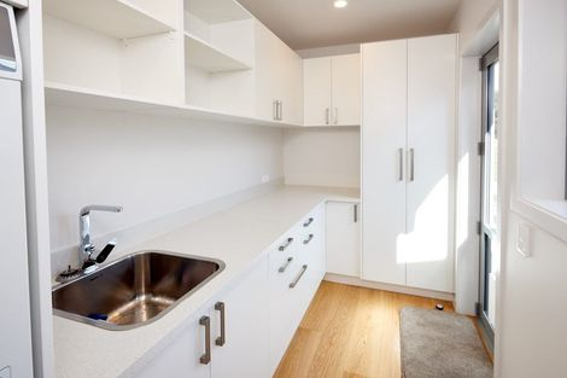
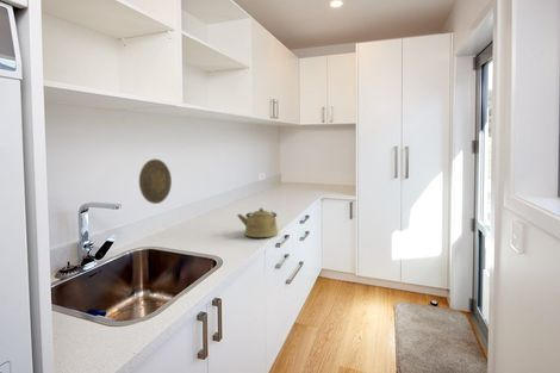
+ decorative plate (157, 181)
+ kettle (257, 220)
